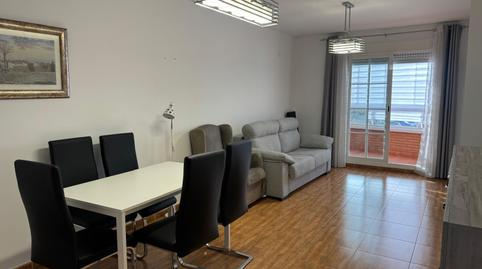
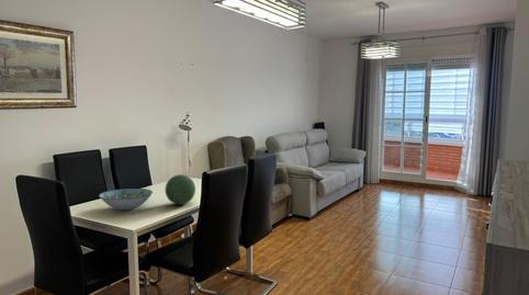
+ decorative orb (180, 189)
+ decorative bowl (126, 201)
